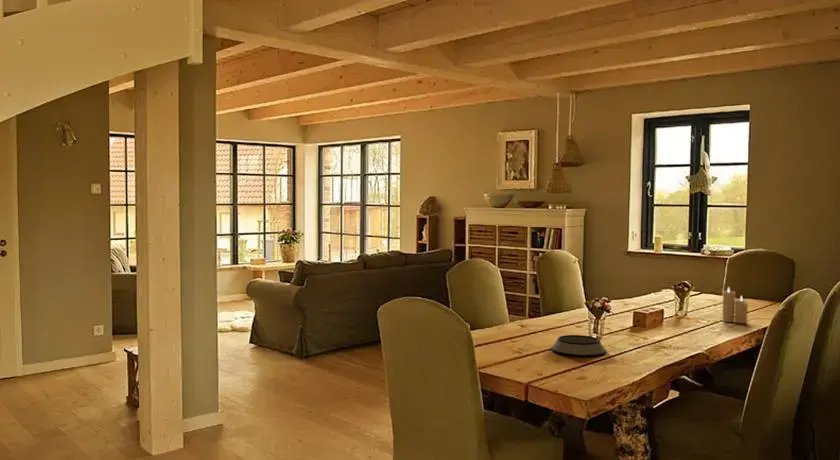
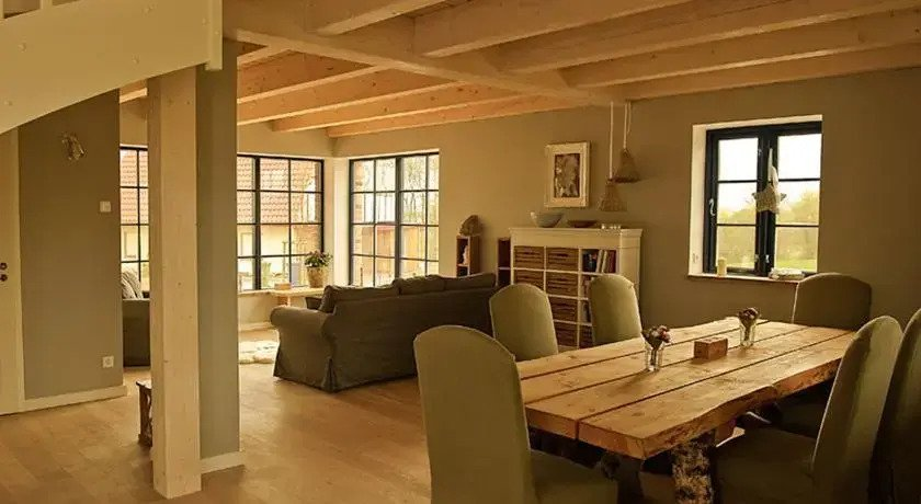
- bowl (578, 344)
- candle (735, 304)
